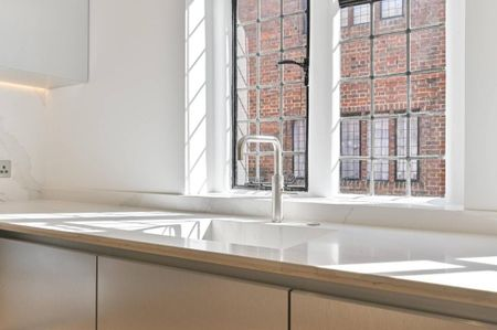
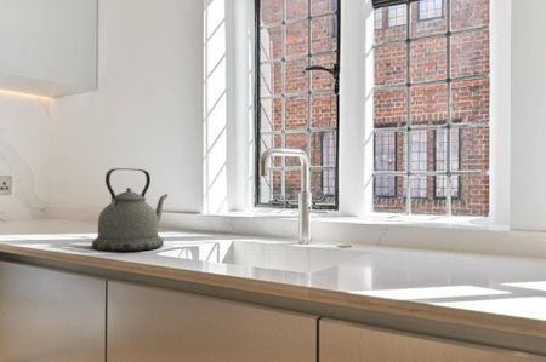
+ kettle (130, 207)
